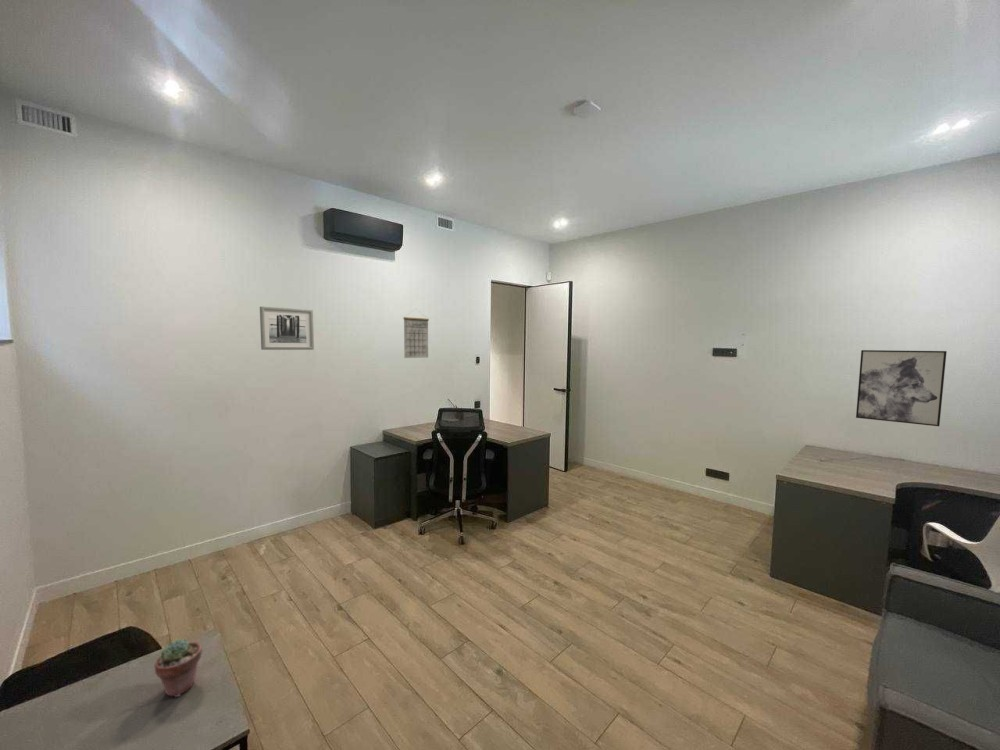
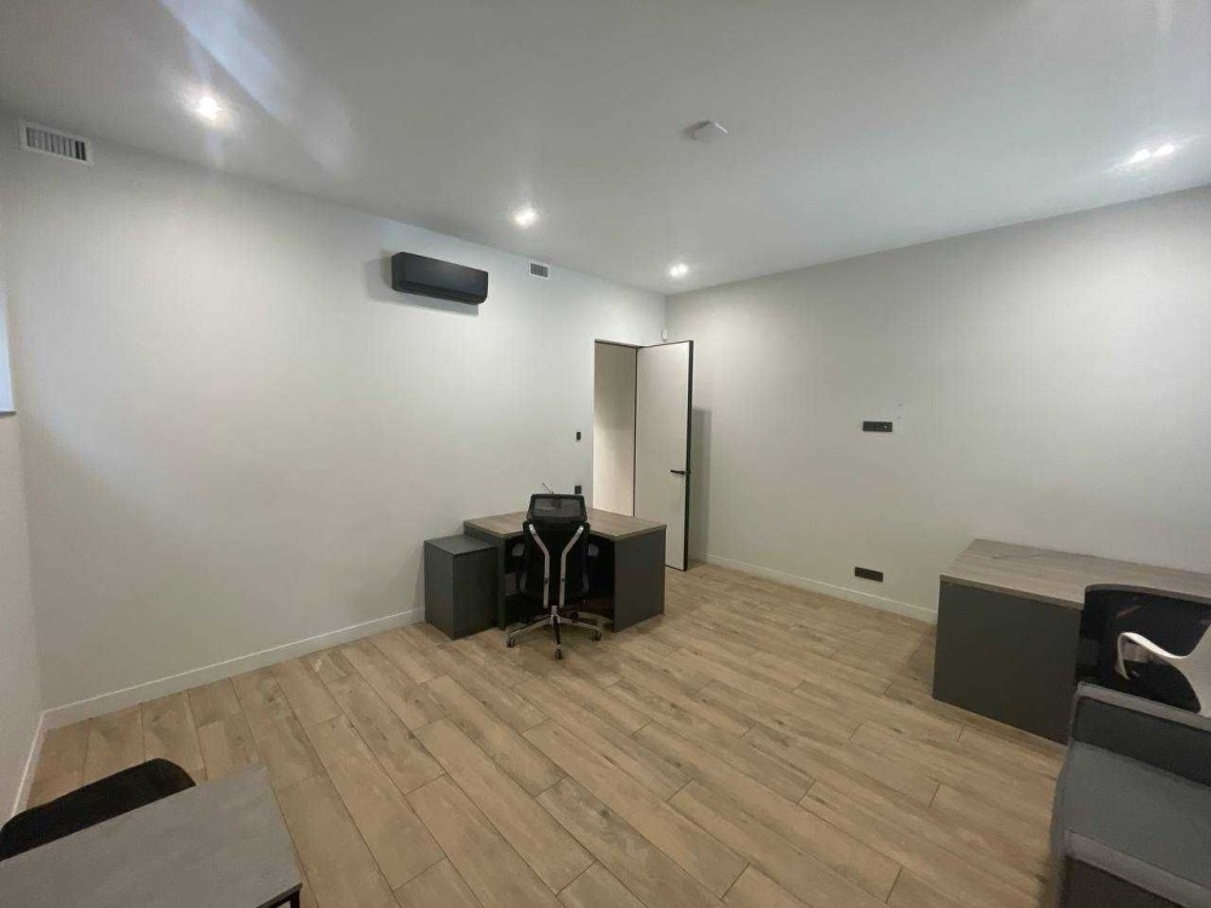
- wall art (898, 386)
- calendar (416, 333)
- potted succulent (179, 663)
- wall art (288, 329)
